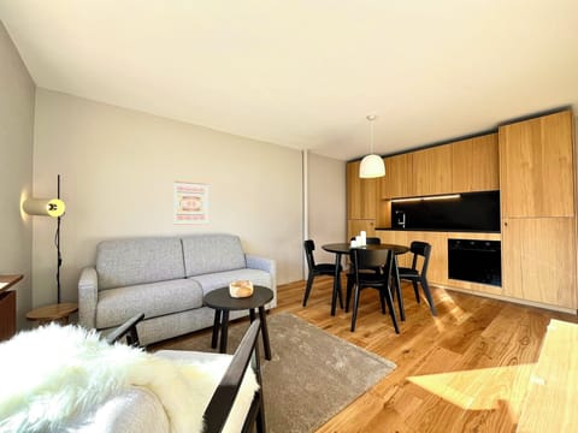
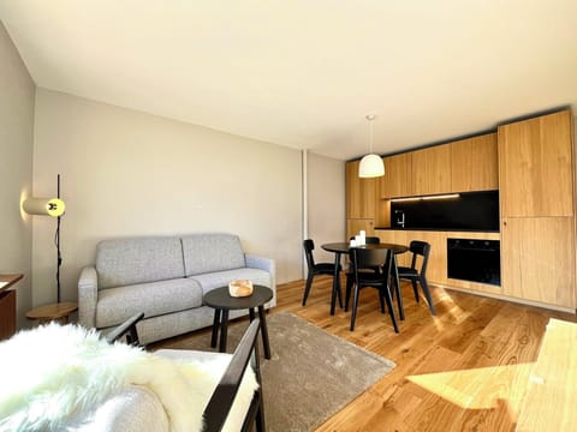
- wall art (191, 203)
